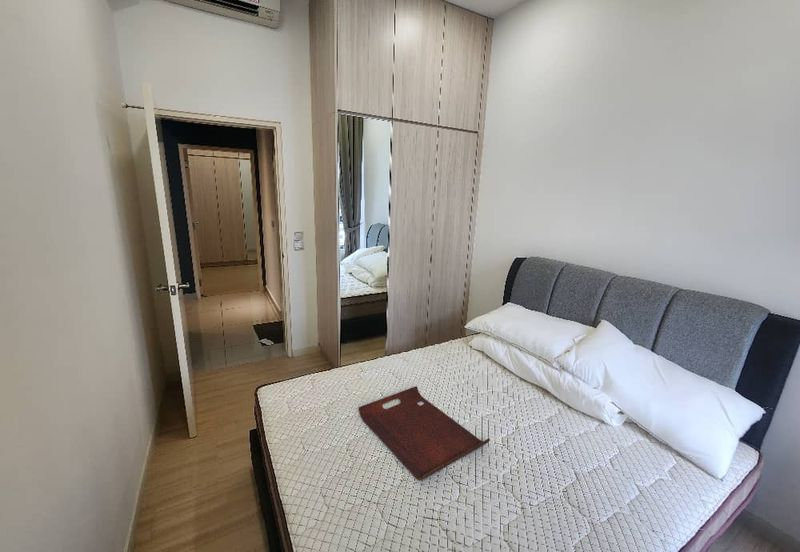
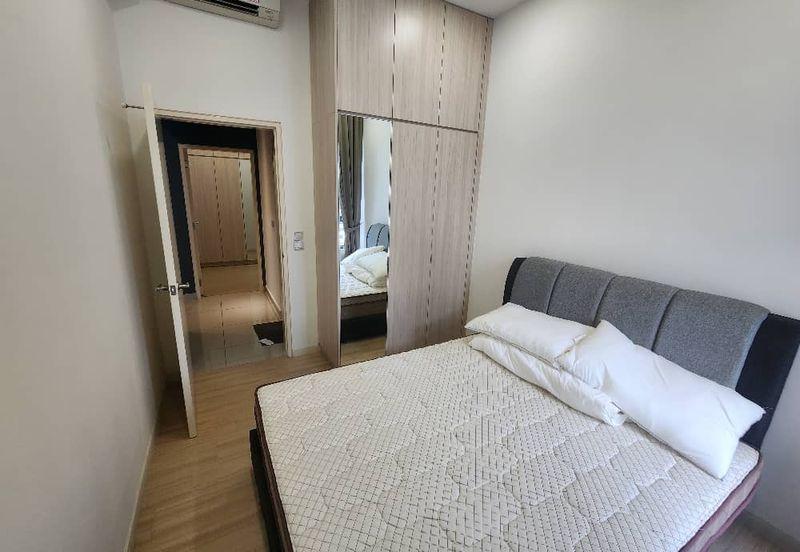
- serving tray (419, 426)
